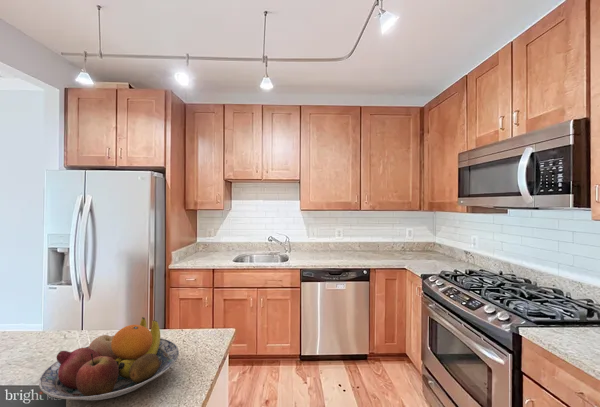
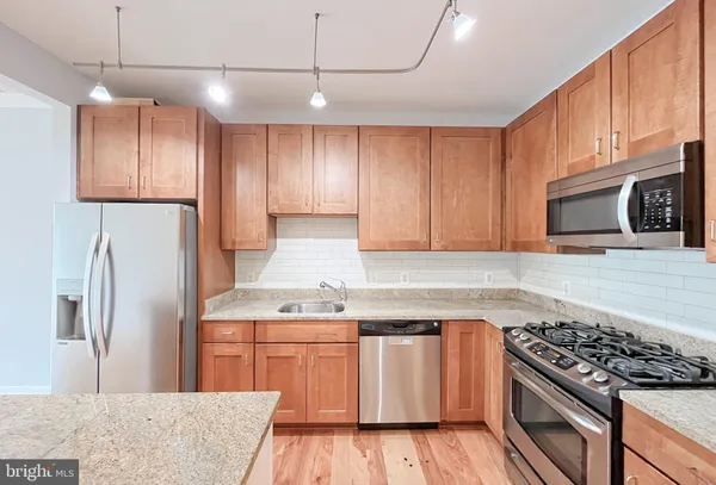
- fruit bowl (115, 356)
